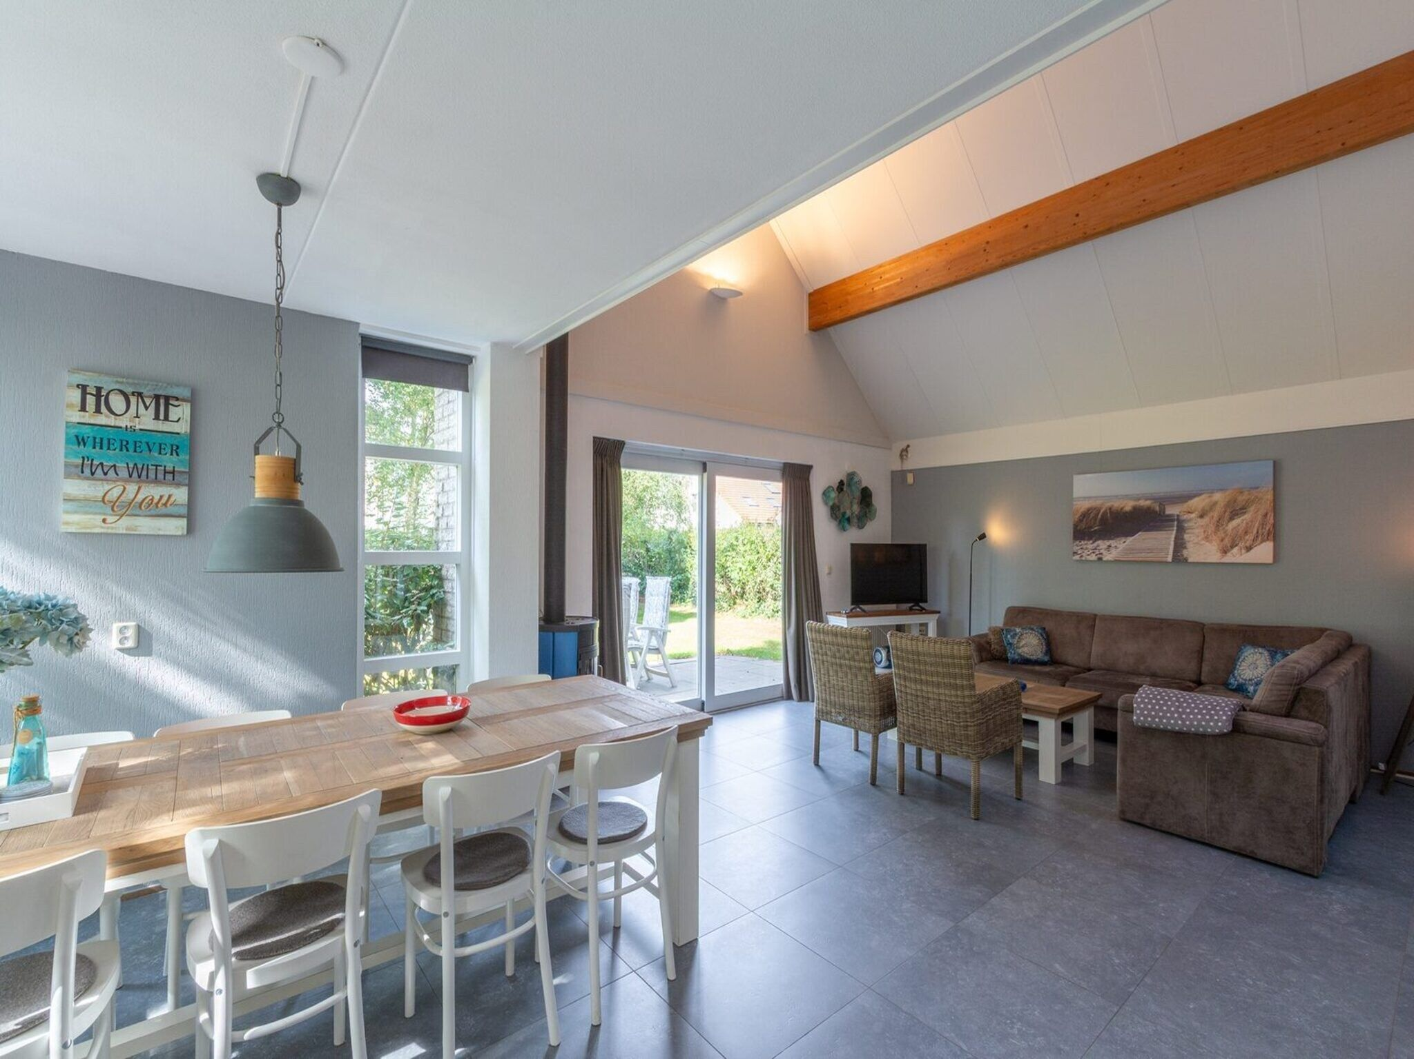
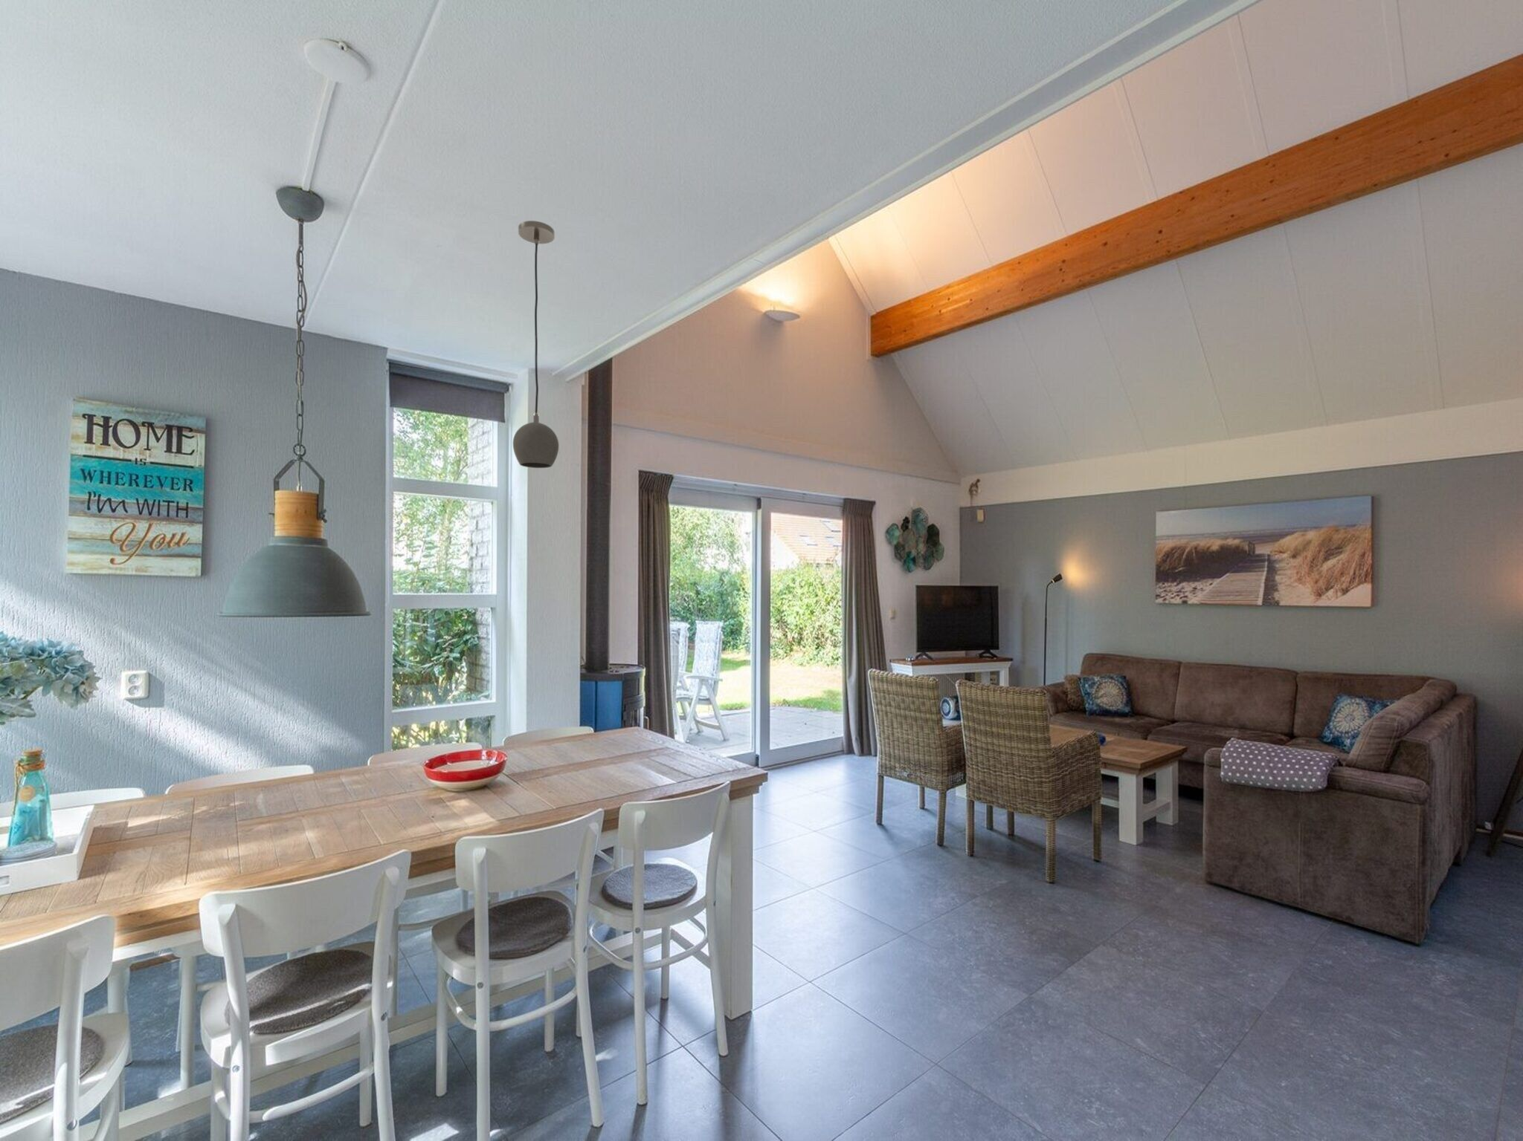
+ light fixture (536, 346)
